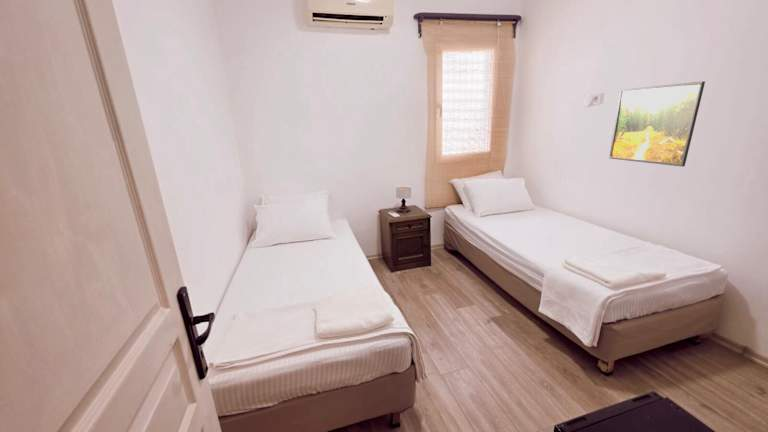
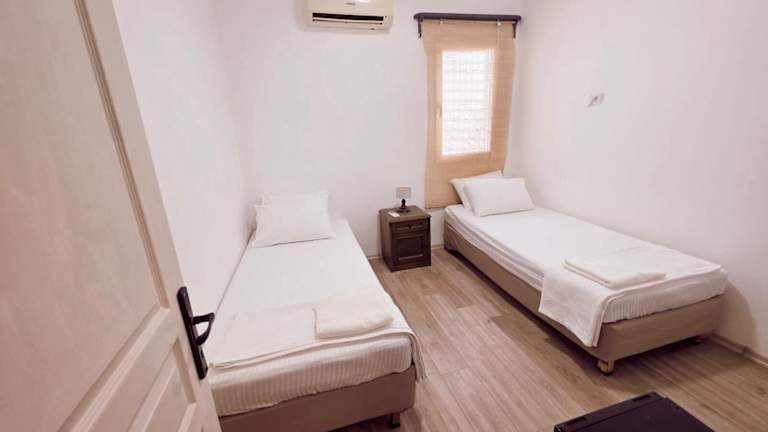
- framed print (650, 125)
